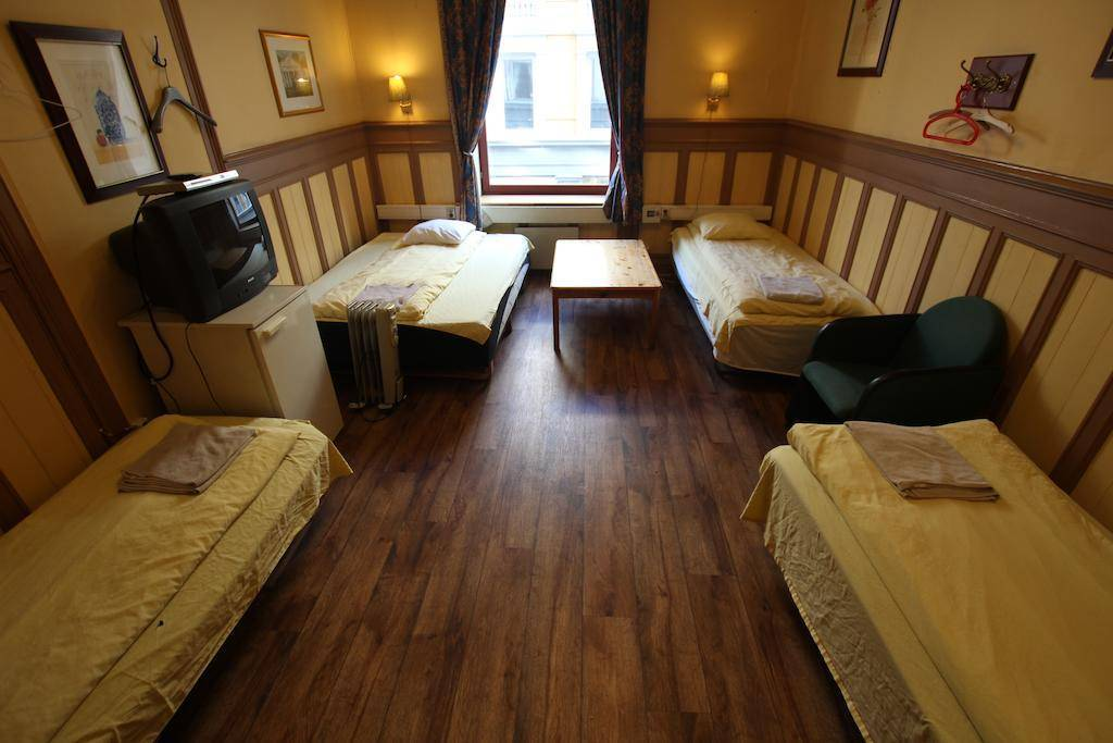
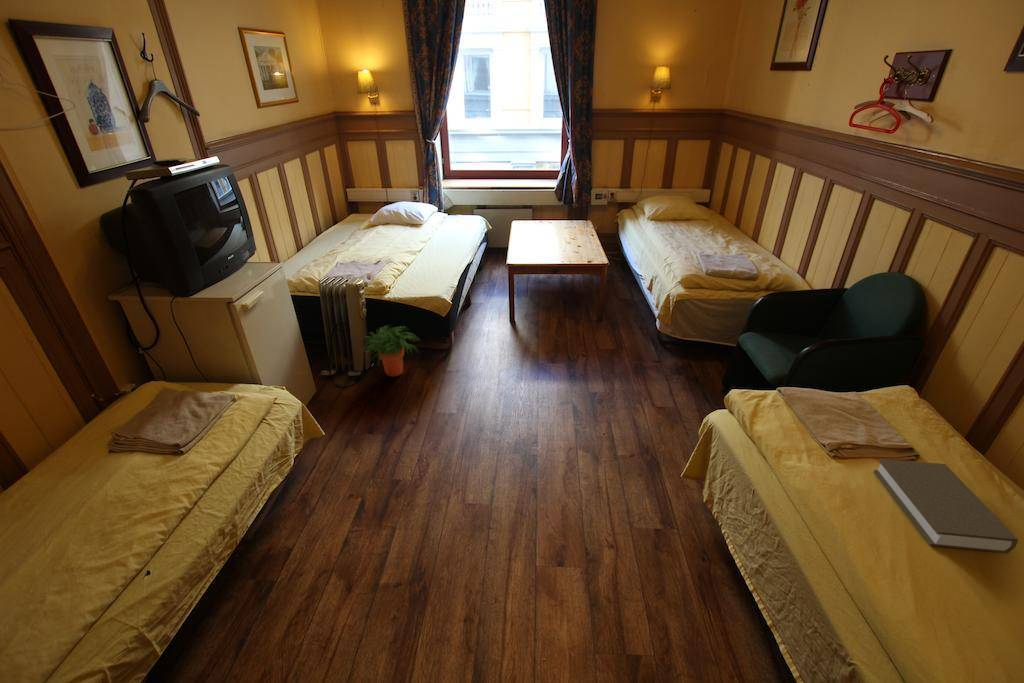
+ potted plant (391, 351)
+ book (939, 501)
